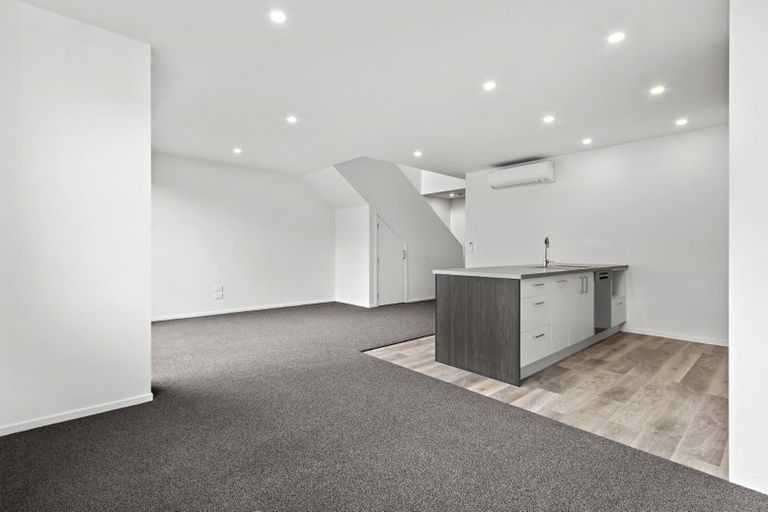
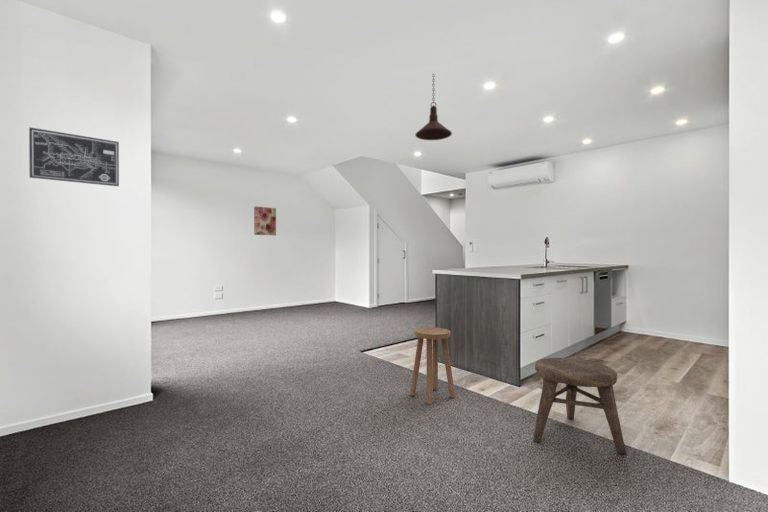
+ stool (578, 401)
+ pendant light (433, 105)
+ wall art (265, 221)
+ wall art (76, 158)
+ stool (431, 363)
